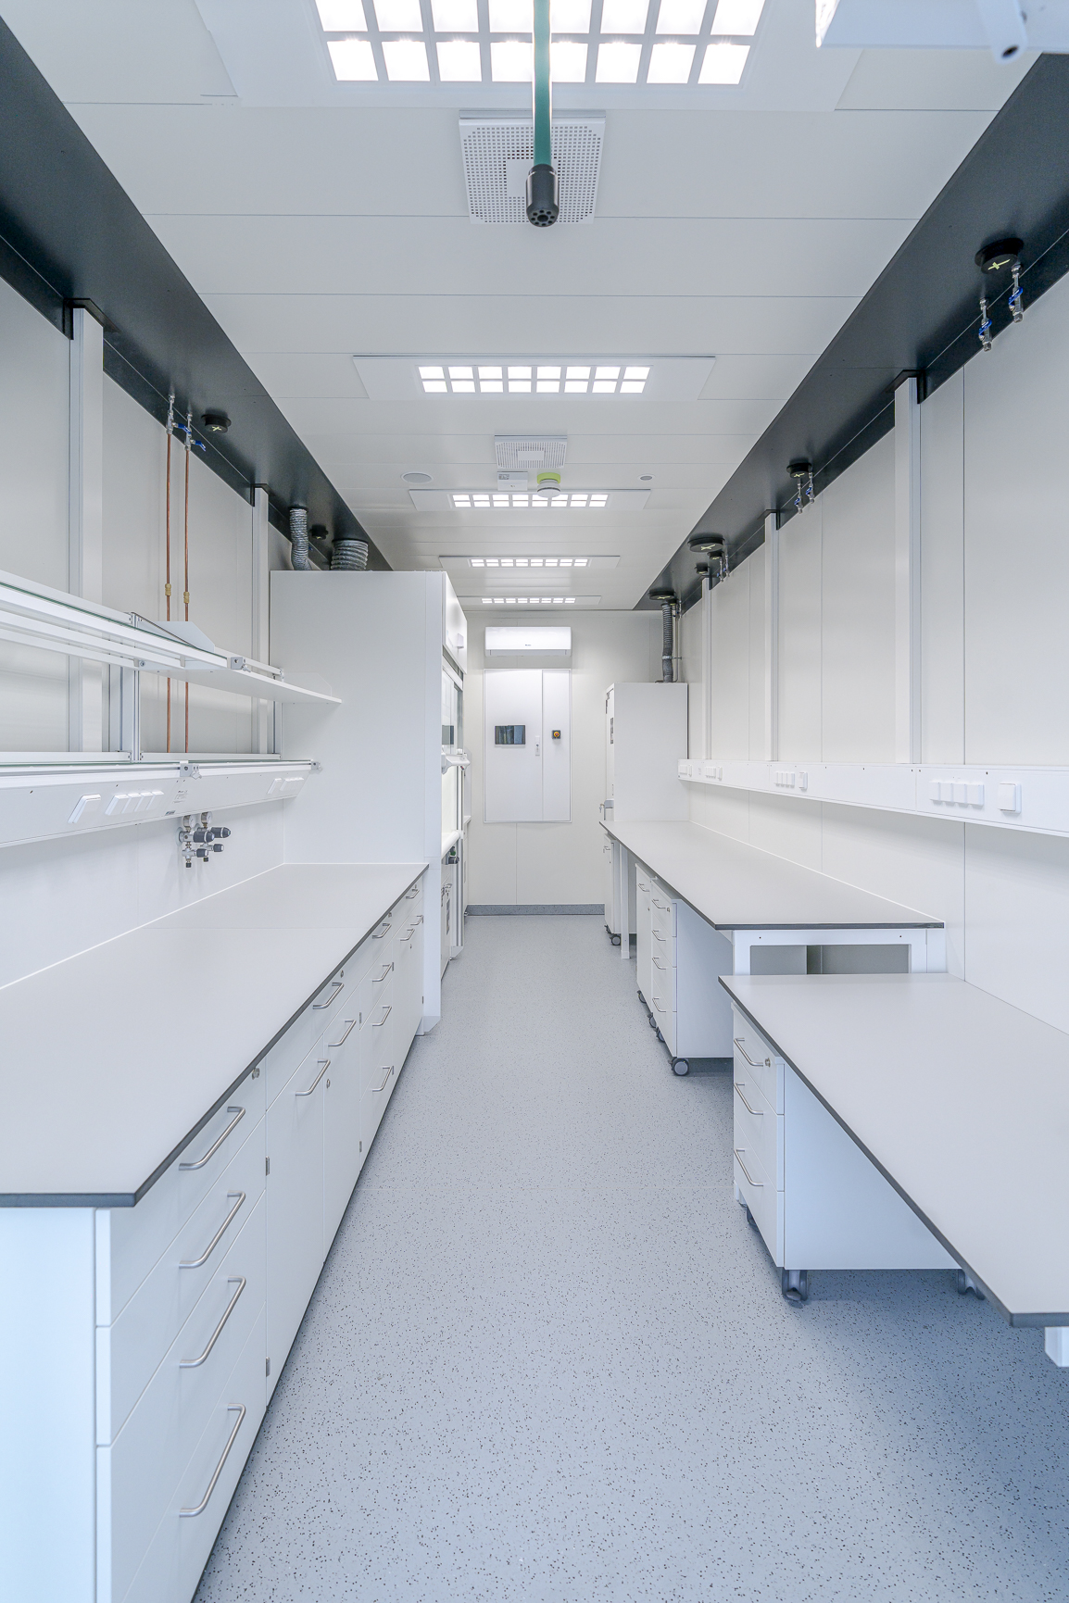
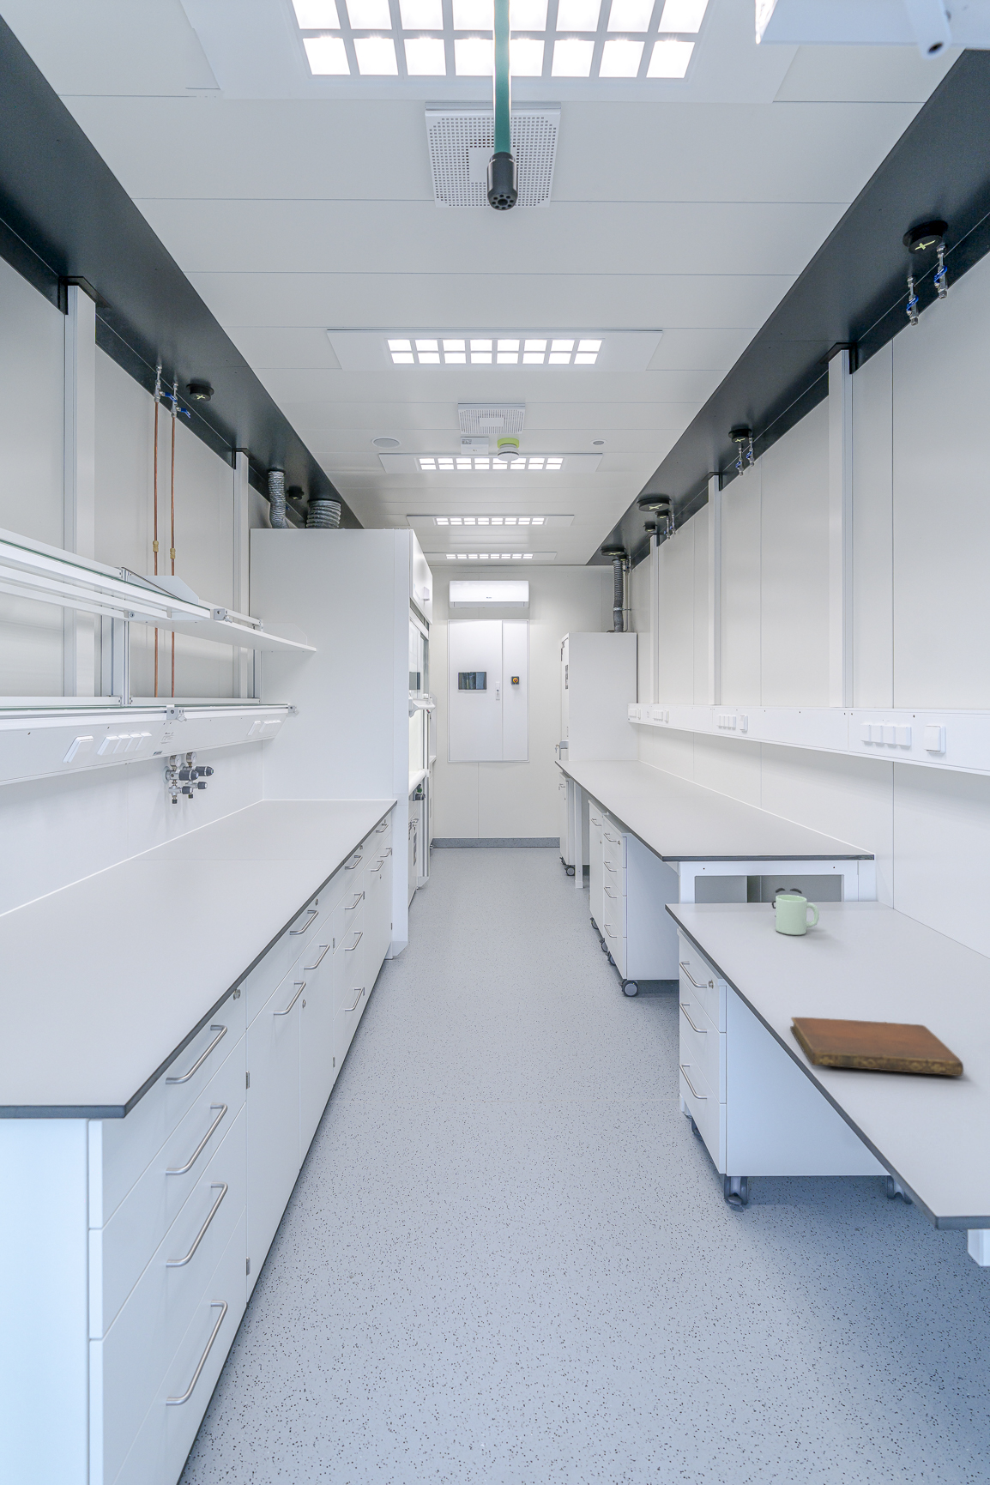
+ notebook (870, 1044)
+ mug (796, 910)
